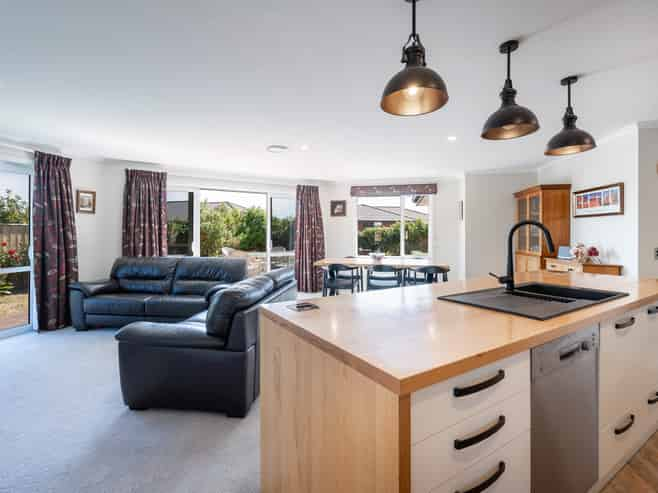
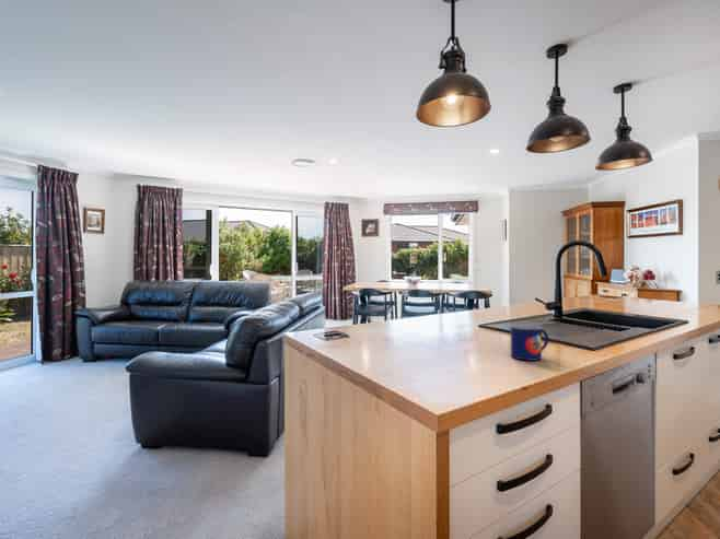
+ mug (531, 341)
